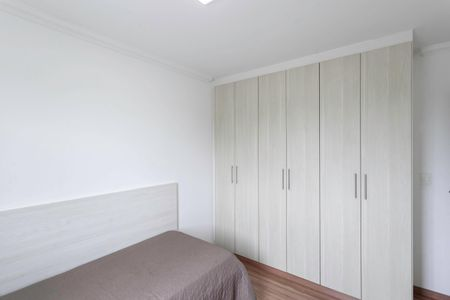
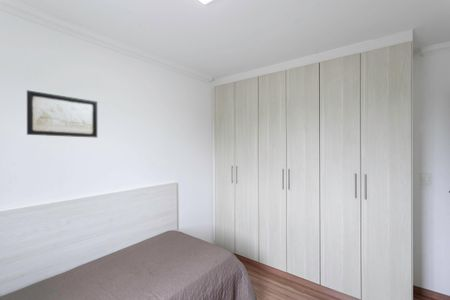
+ wall art (65, 116)
